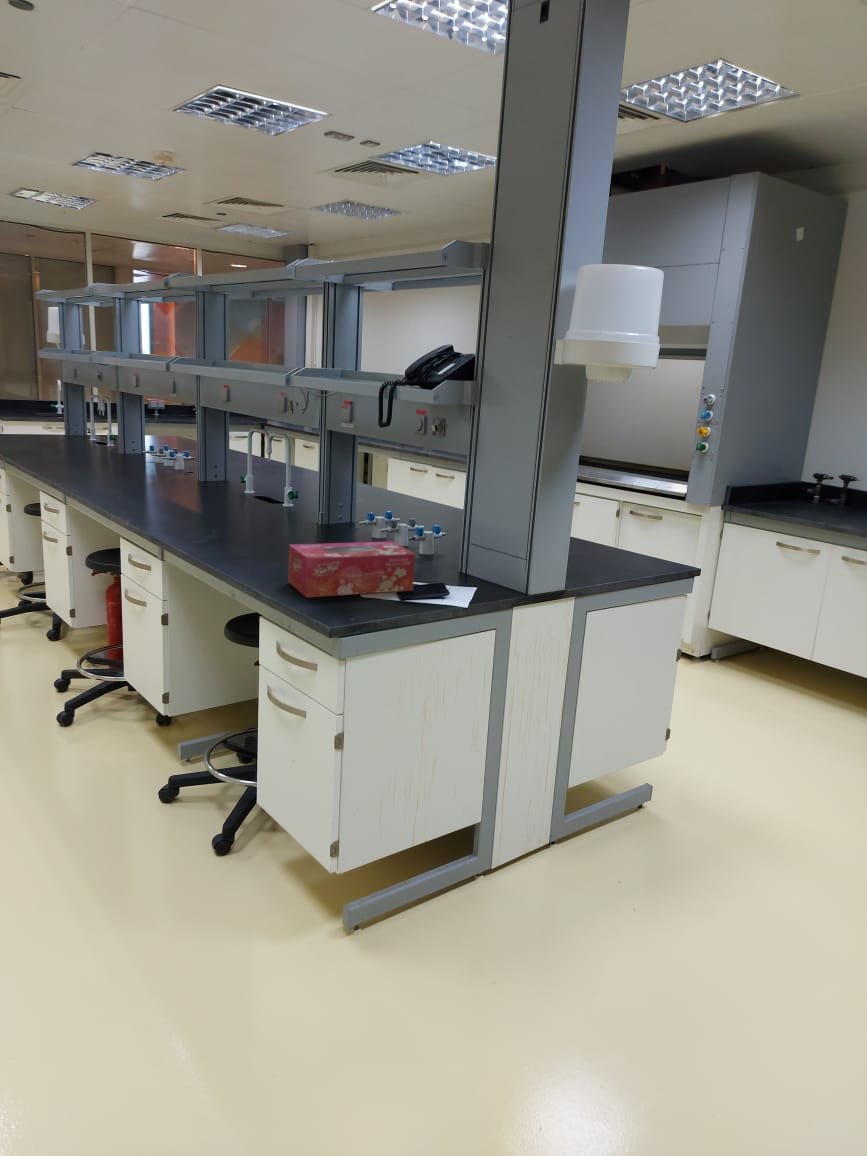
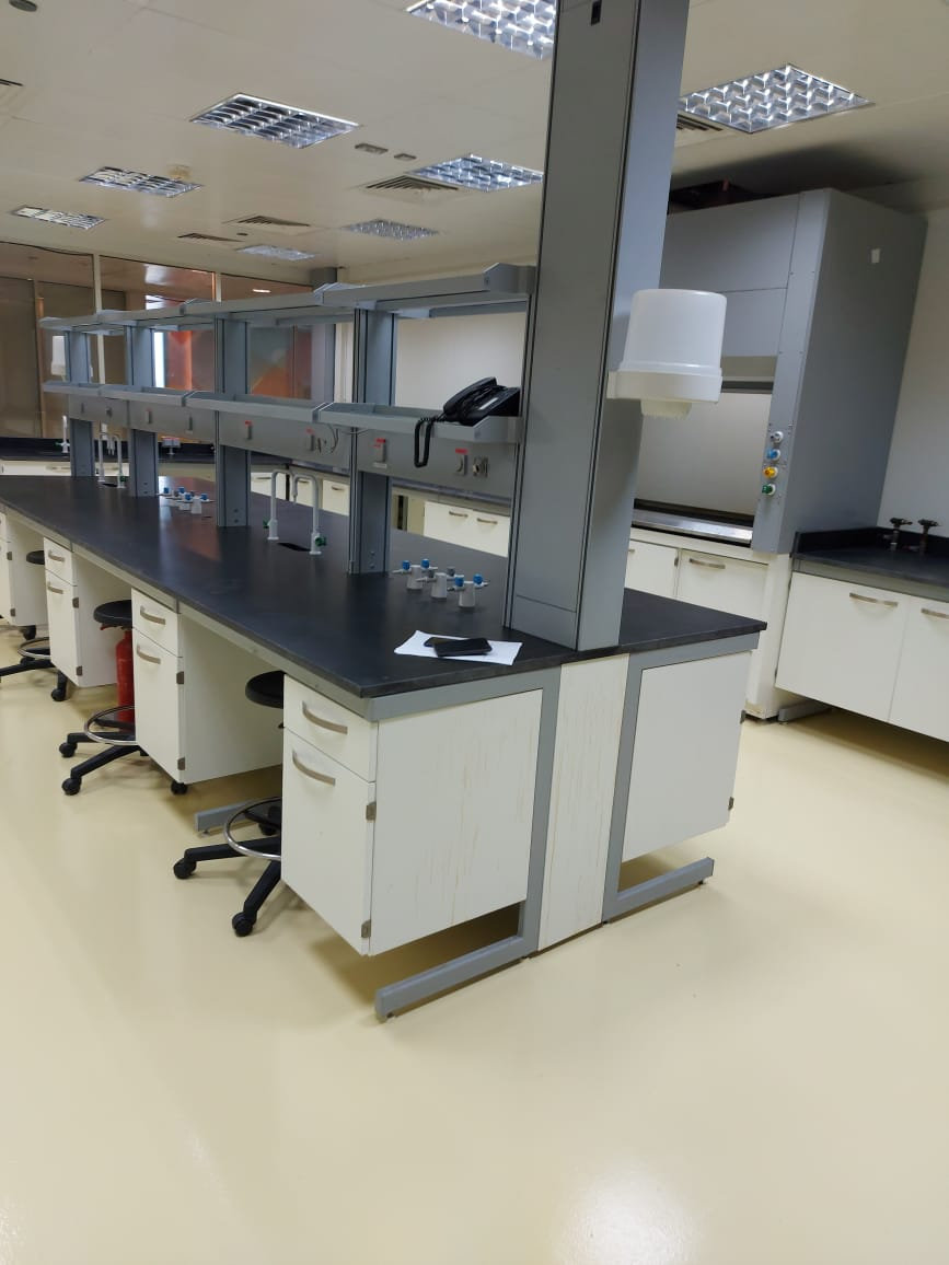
- tissue box (351, 567)
